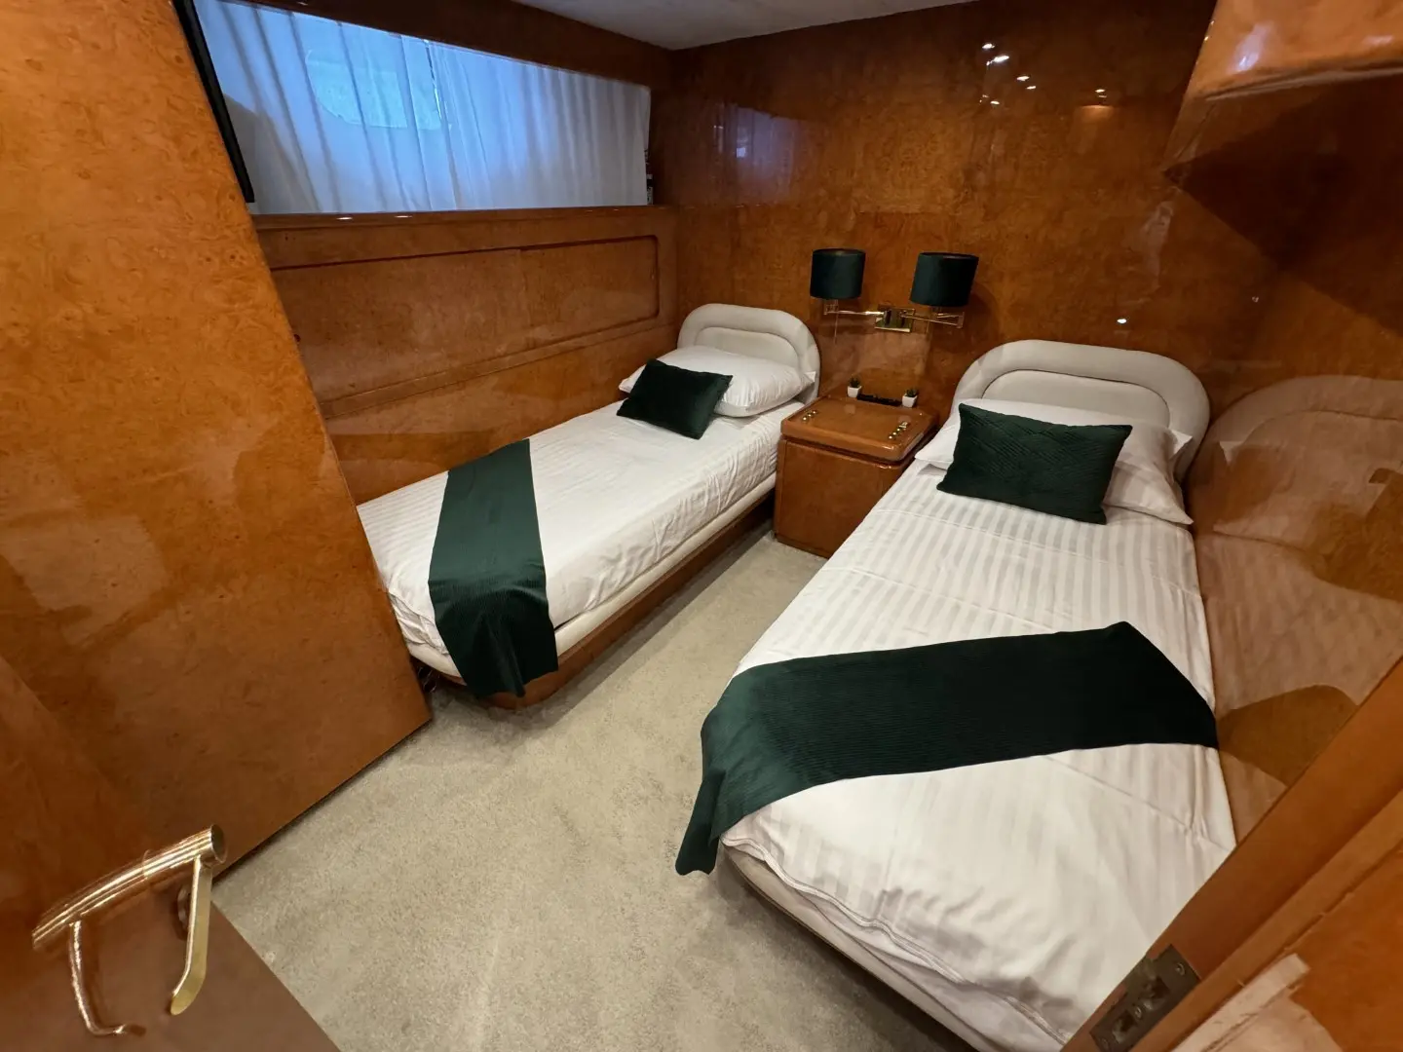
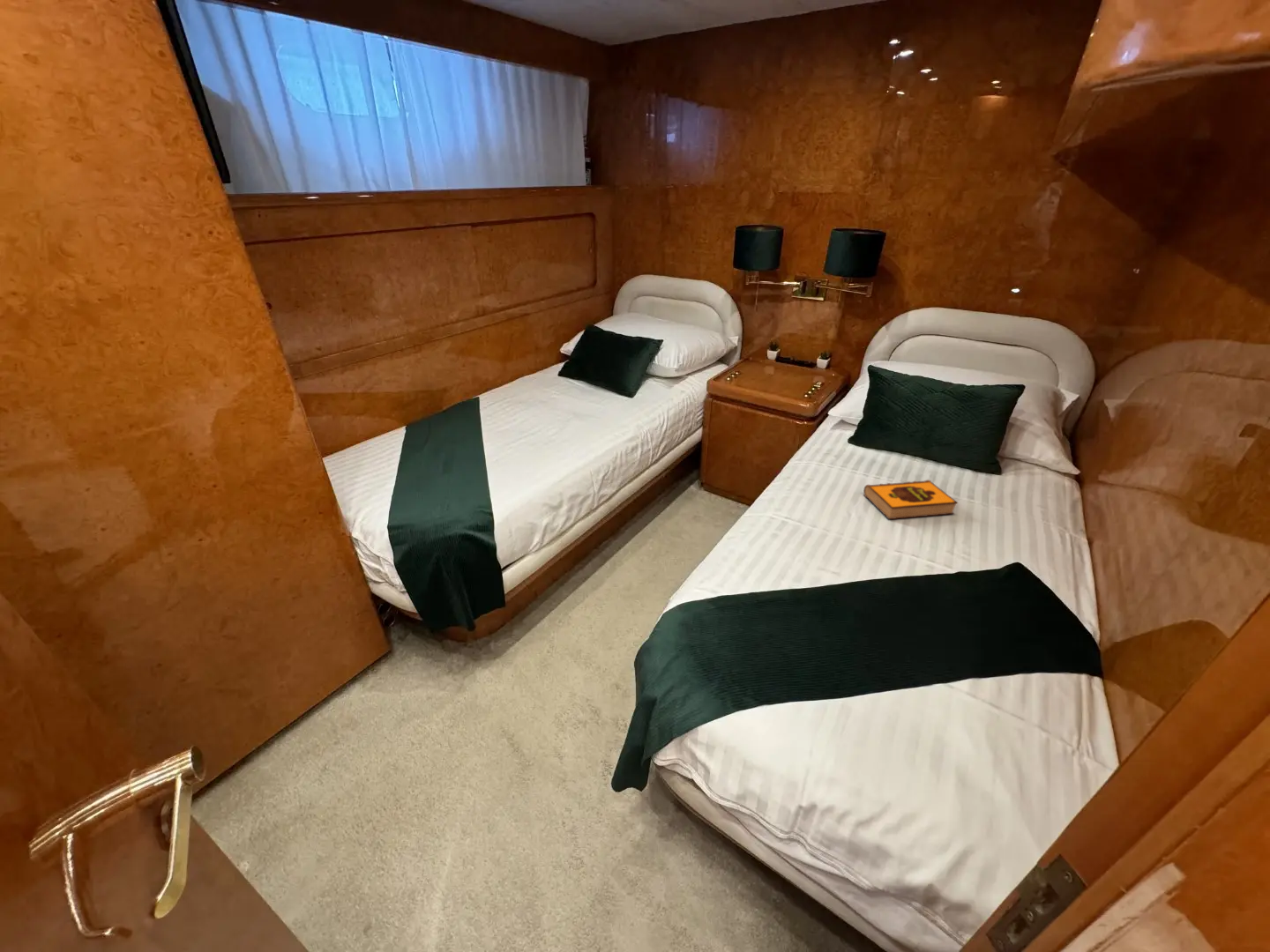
+ hardback book (908, 497)
